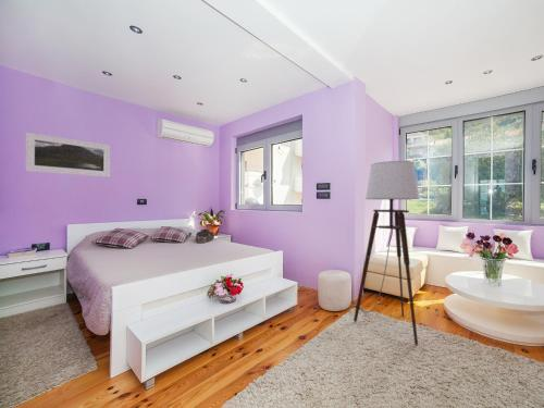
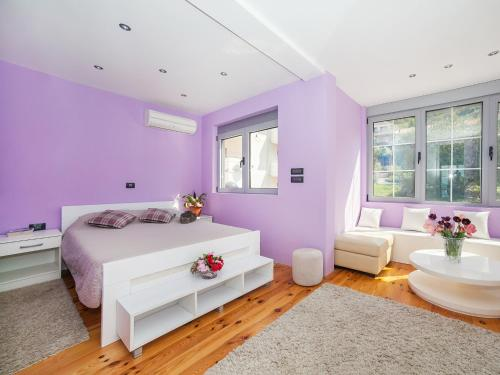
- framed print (71, 157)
- floor lamp (388, 243)
